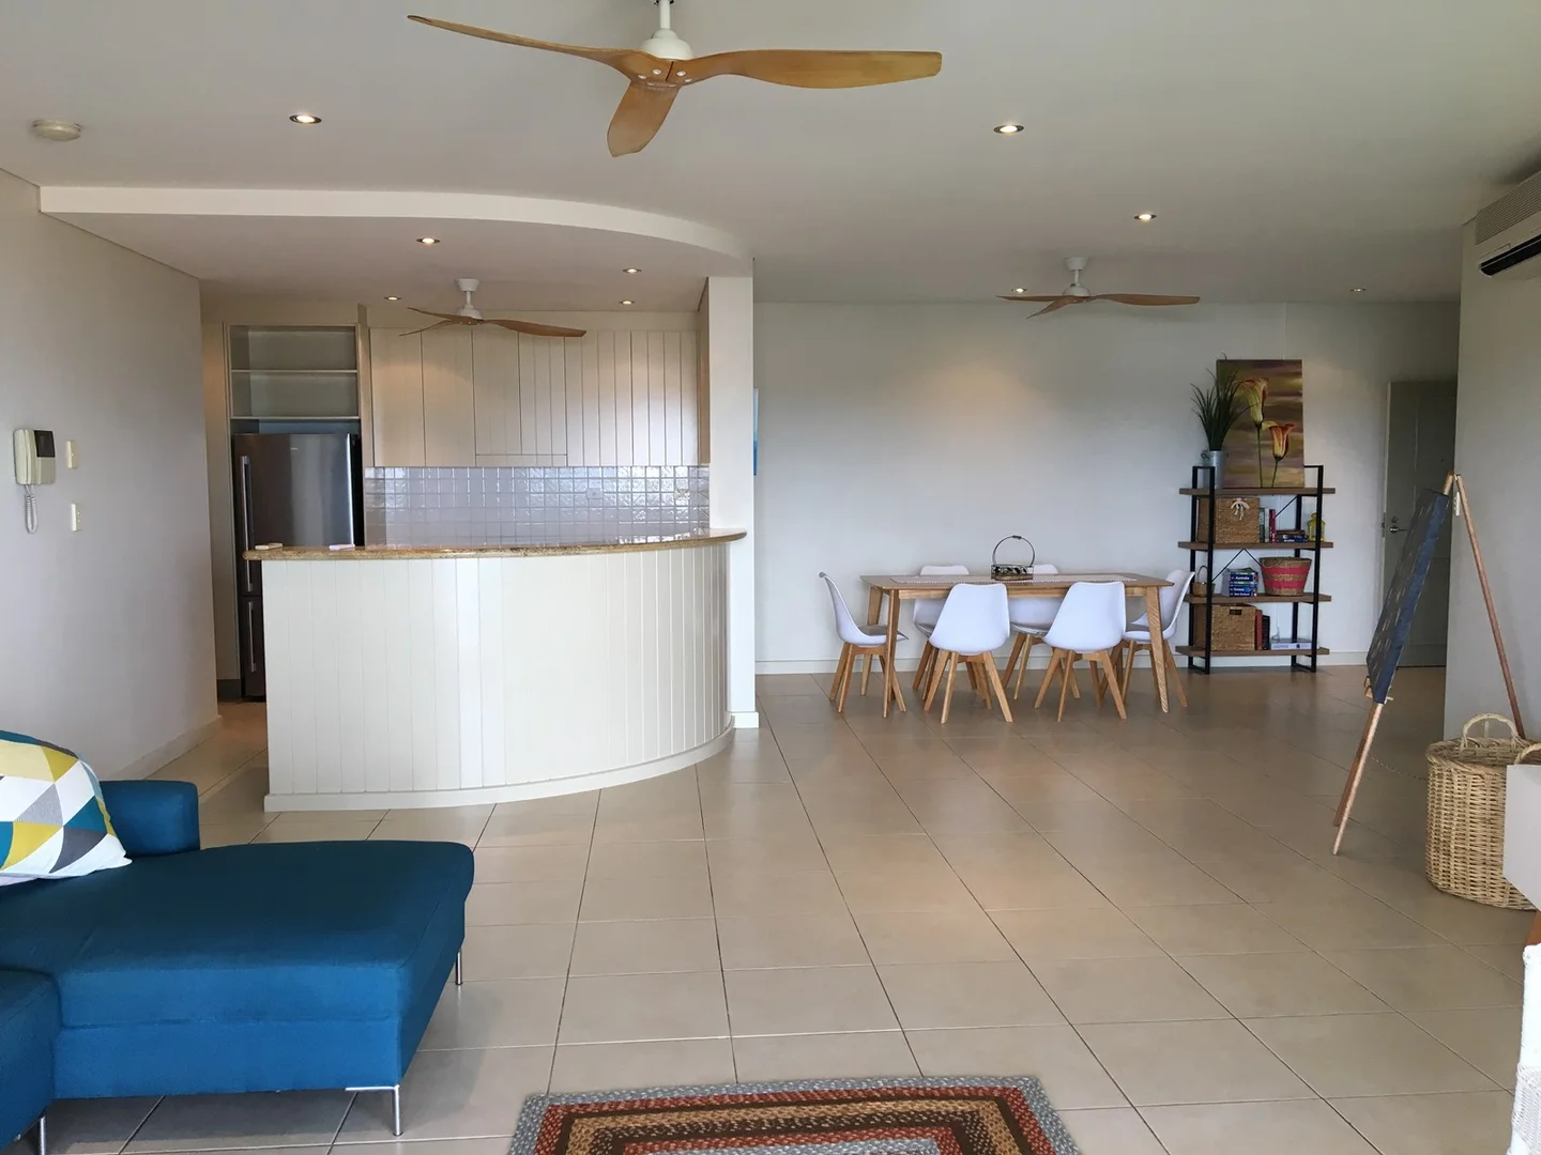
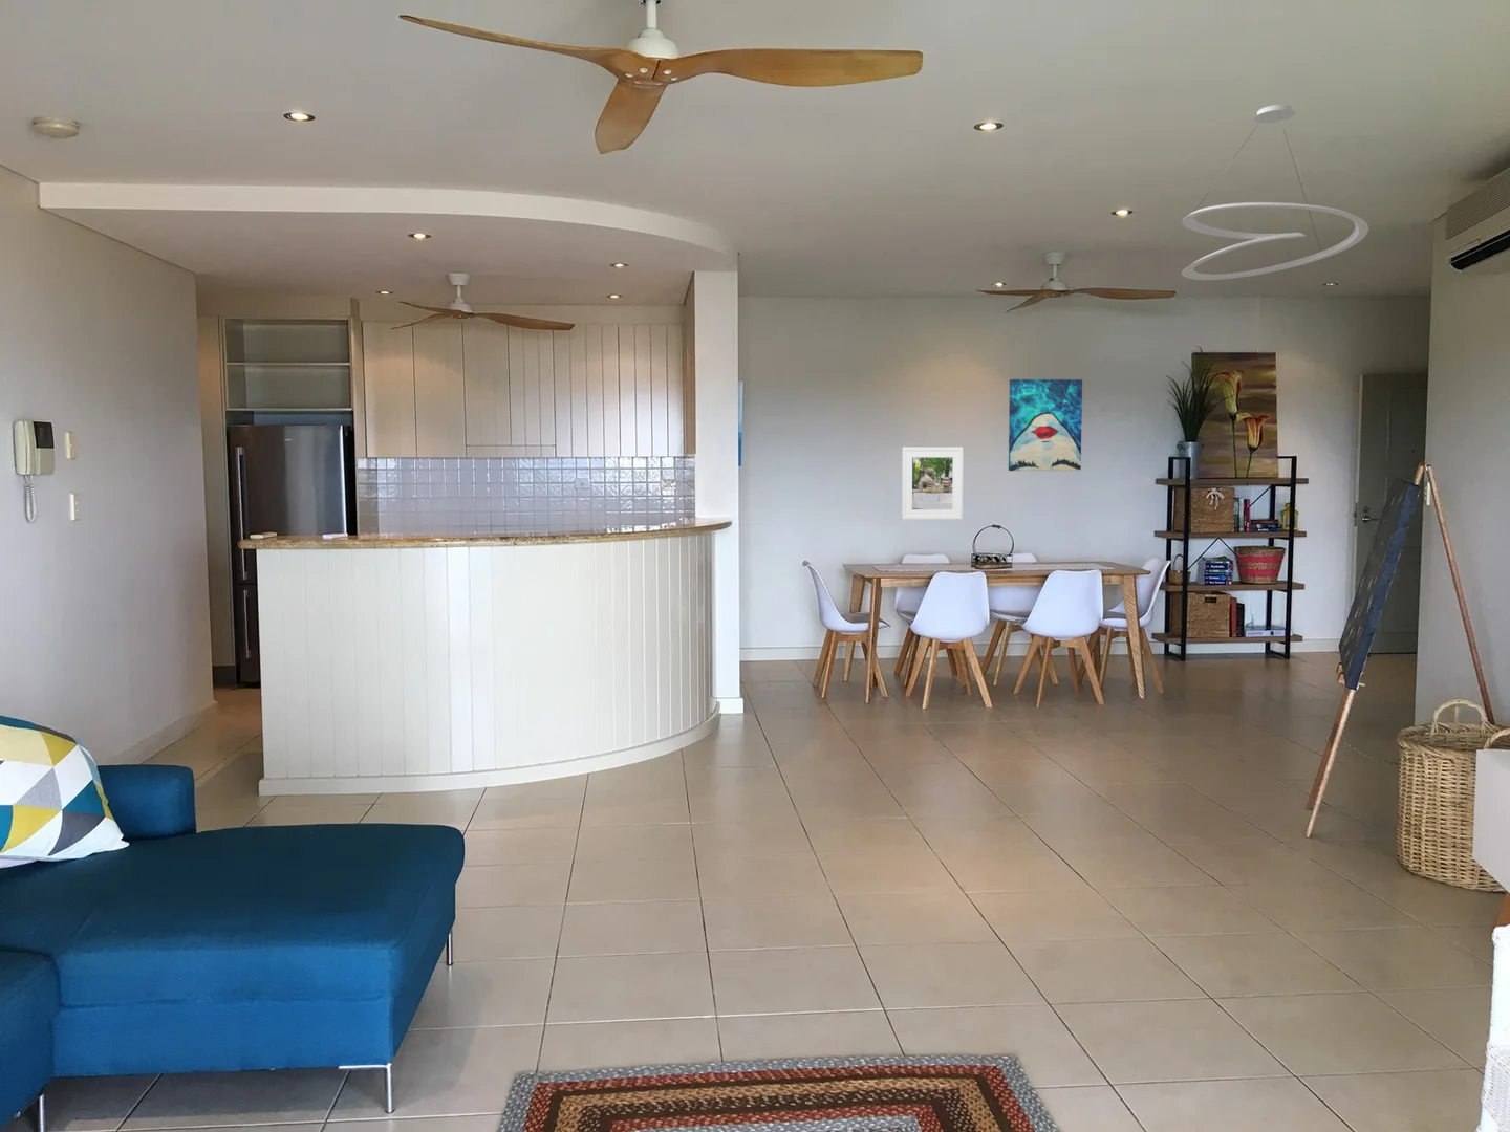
+ wall art (1044, 424)
+ ceiling light fixture (1273, 202)
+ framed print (932, 483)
